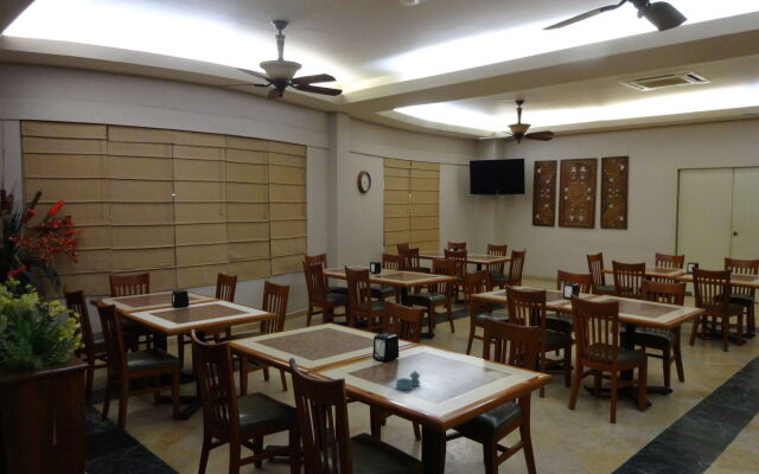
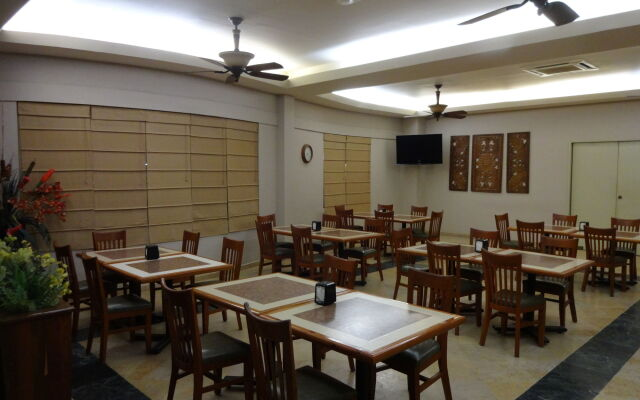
- salt and pepper shaker (408, 379)
